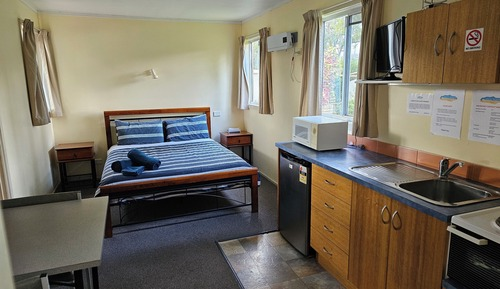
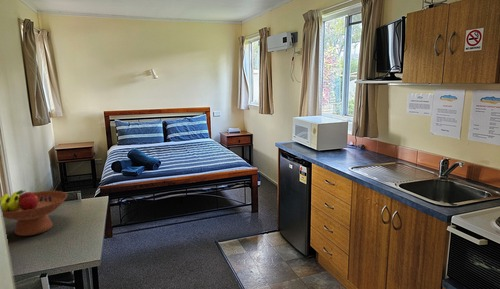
+ fruit bowl (31, 209)
